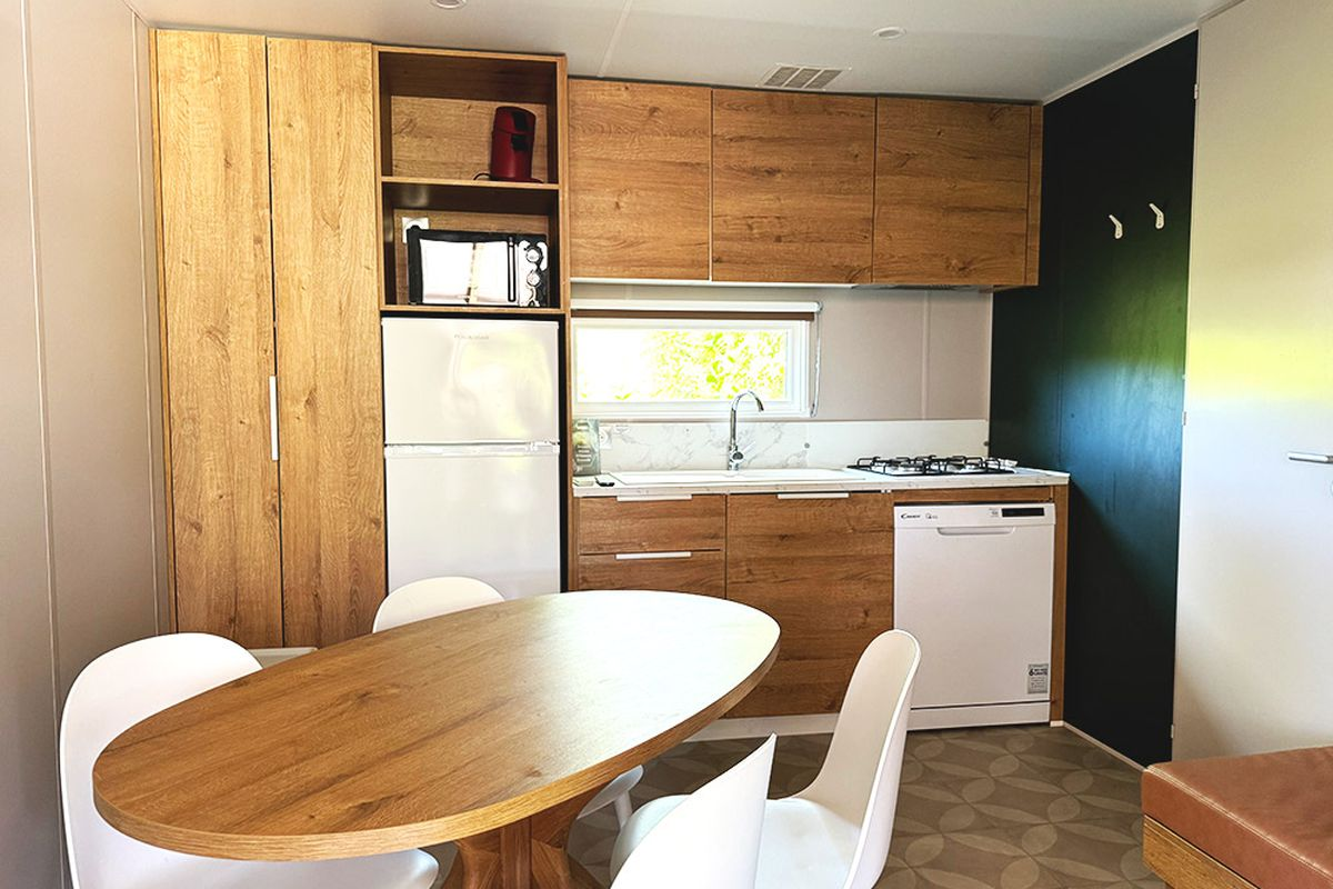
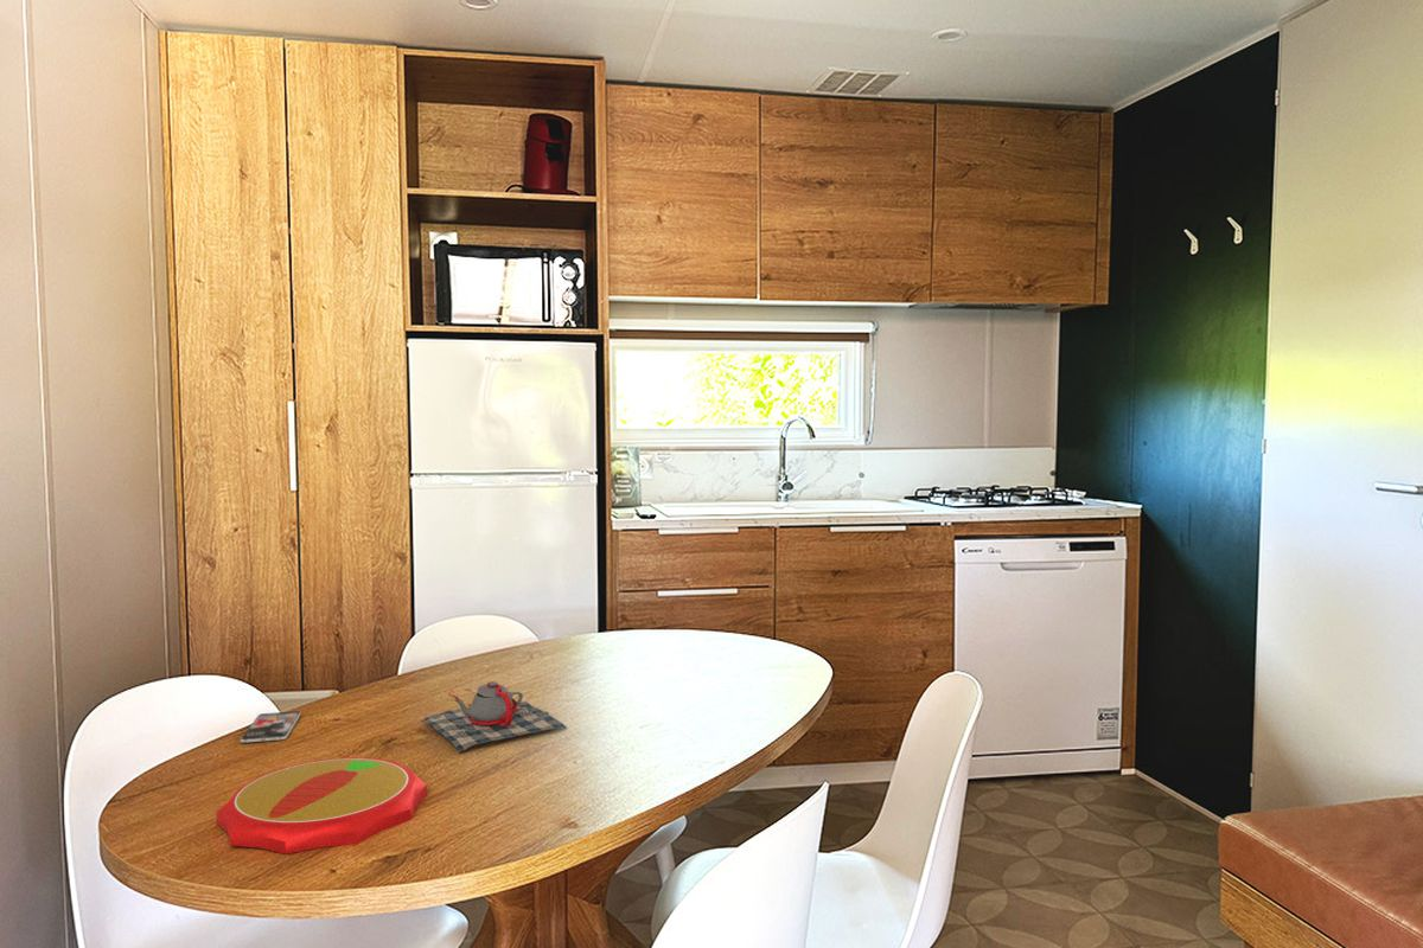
+ plate (325, 795)
+ teapot (492, 704)
+ smartphone (272, 725)
